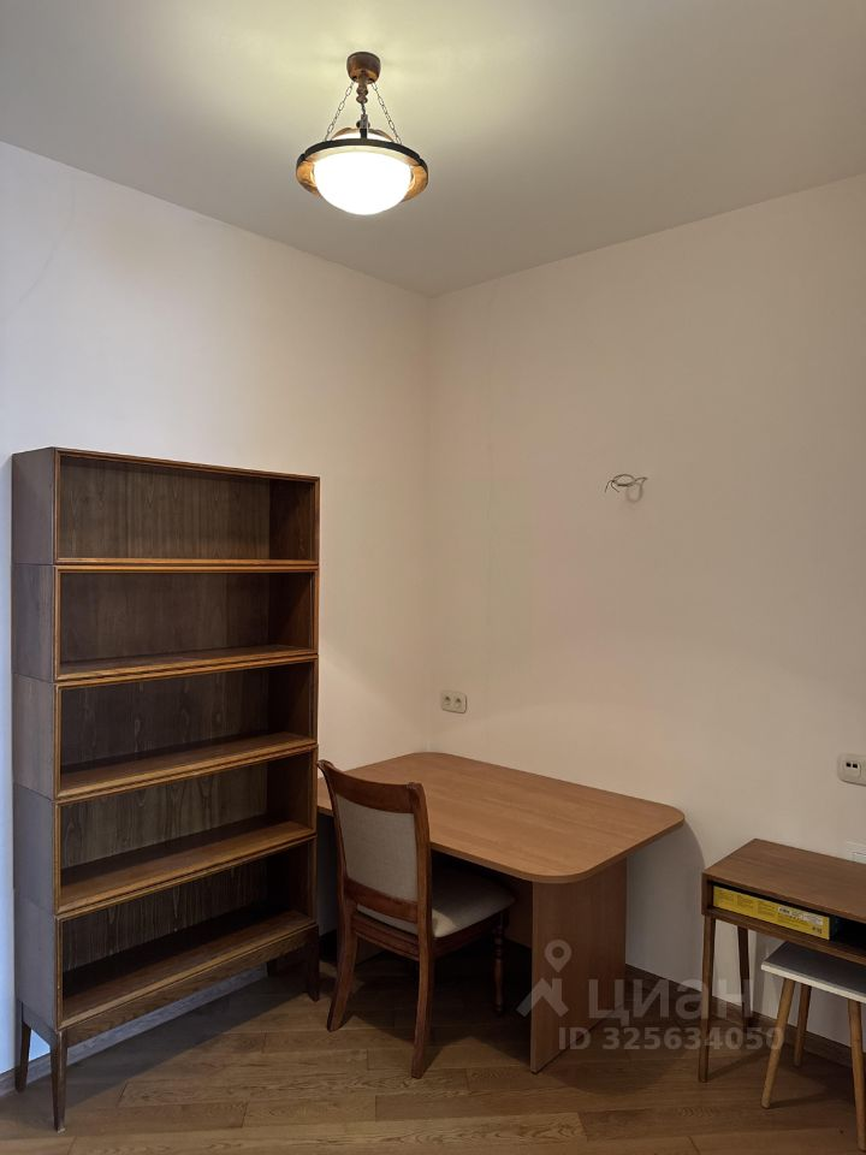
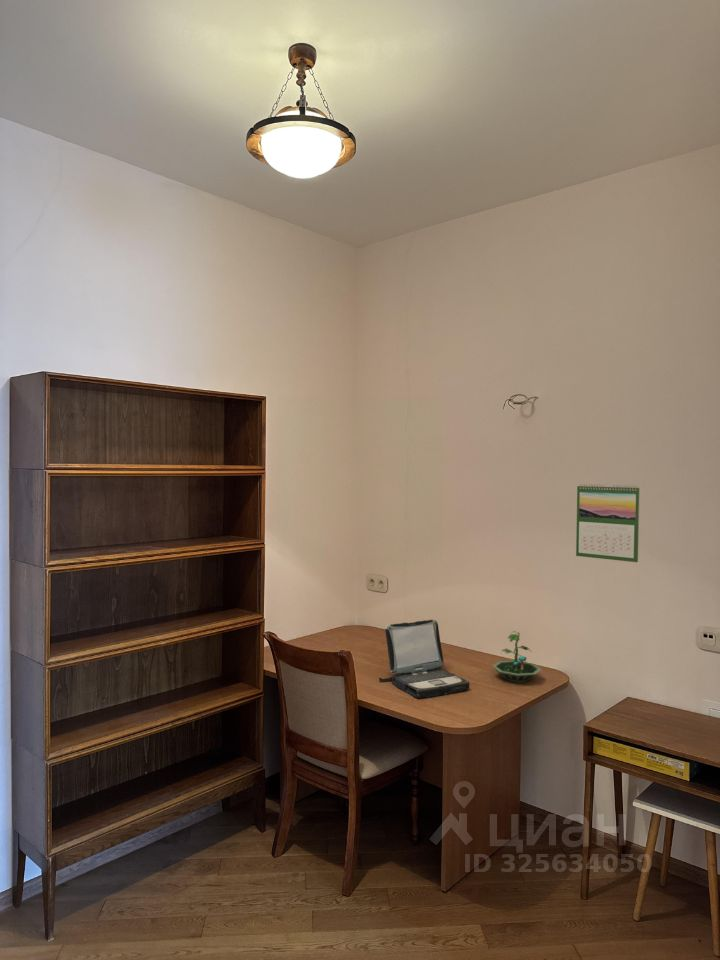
+ terrarium (517, 641)
+ calendar (606, 521)
+ laptop (424, 656)
